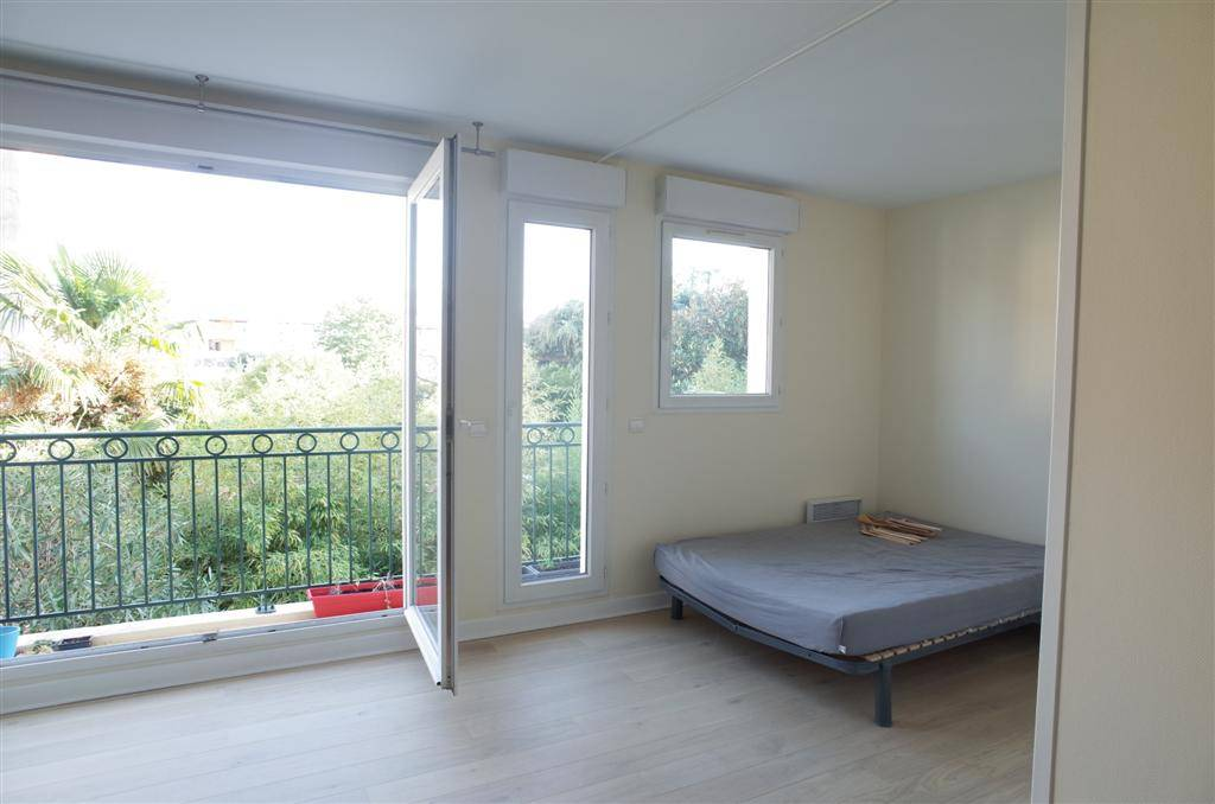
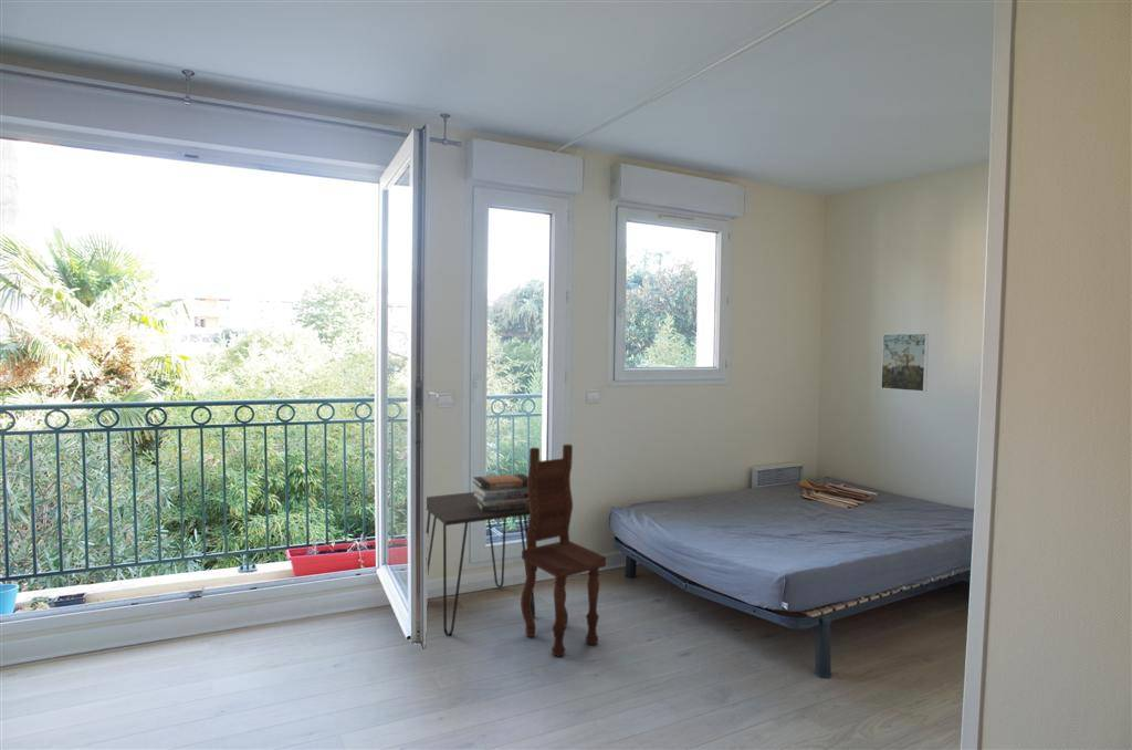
+ desk (463, 553)
+ chair (560, 544)
+ book stack (503, 491)
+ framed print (903, 362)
